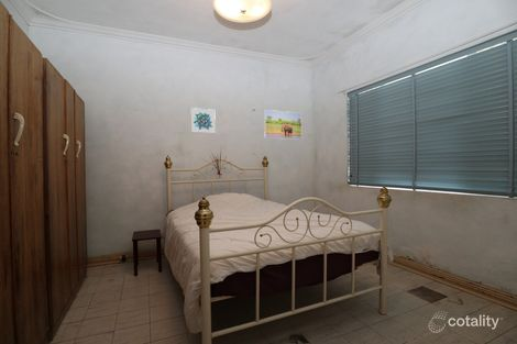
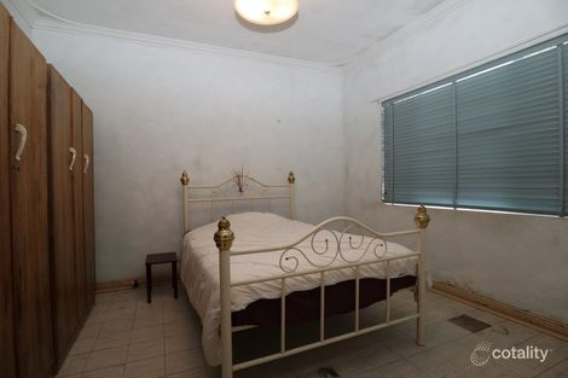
- wall art (202, 121)
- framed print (283, 124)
